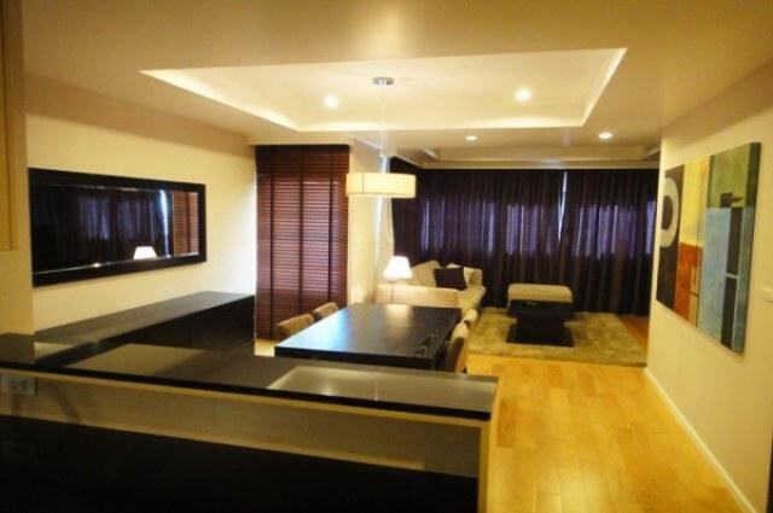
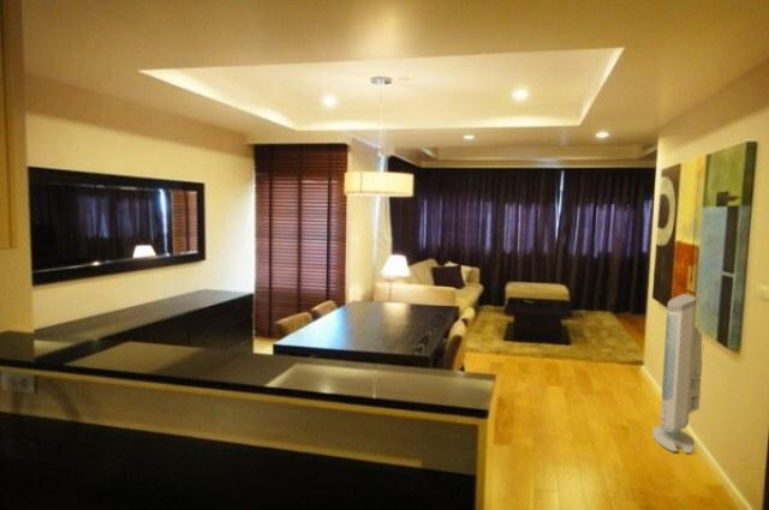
+ air purifier (678, 367)
